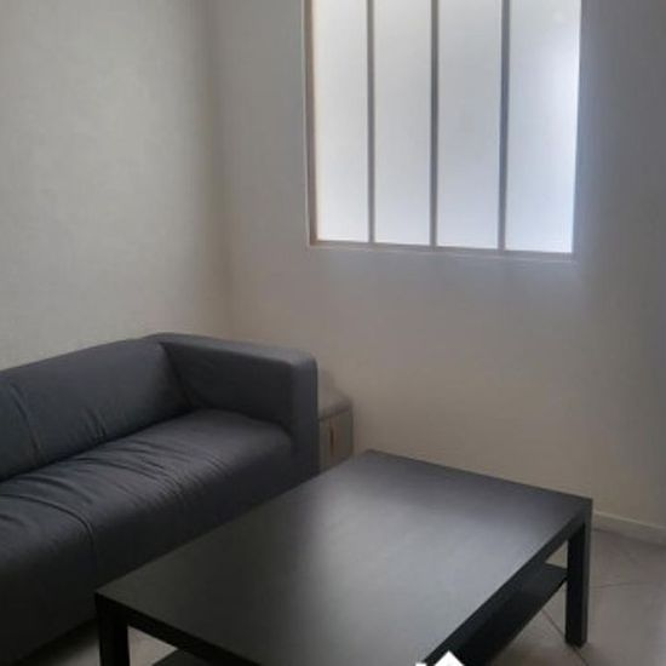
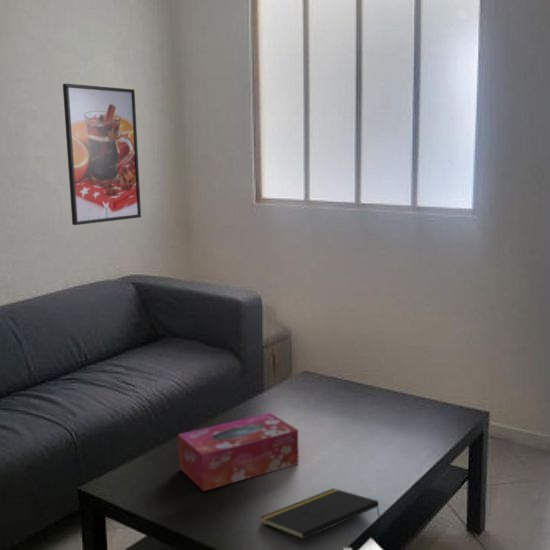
+ notepad (319, 511)
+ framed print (104, 155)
+ tissue box (238, 449)
